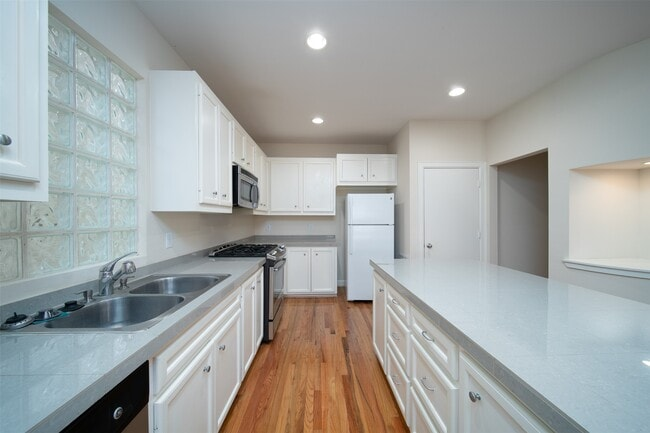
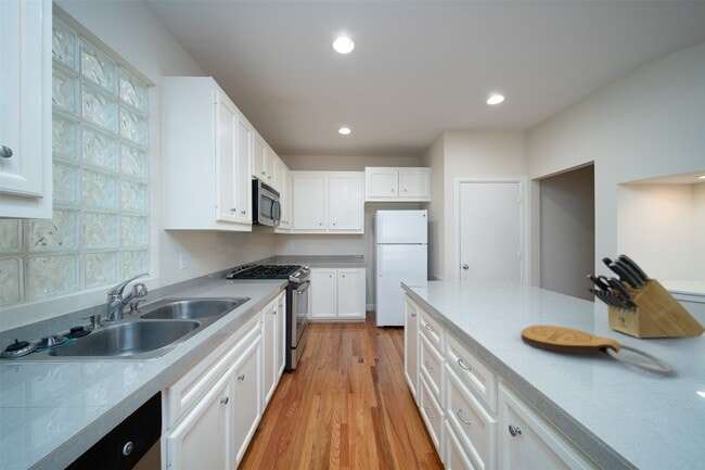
+ key chain (586, 343)
+ knife block (642, 293)
